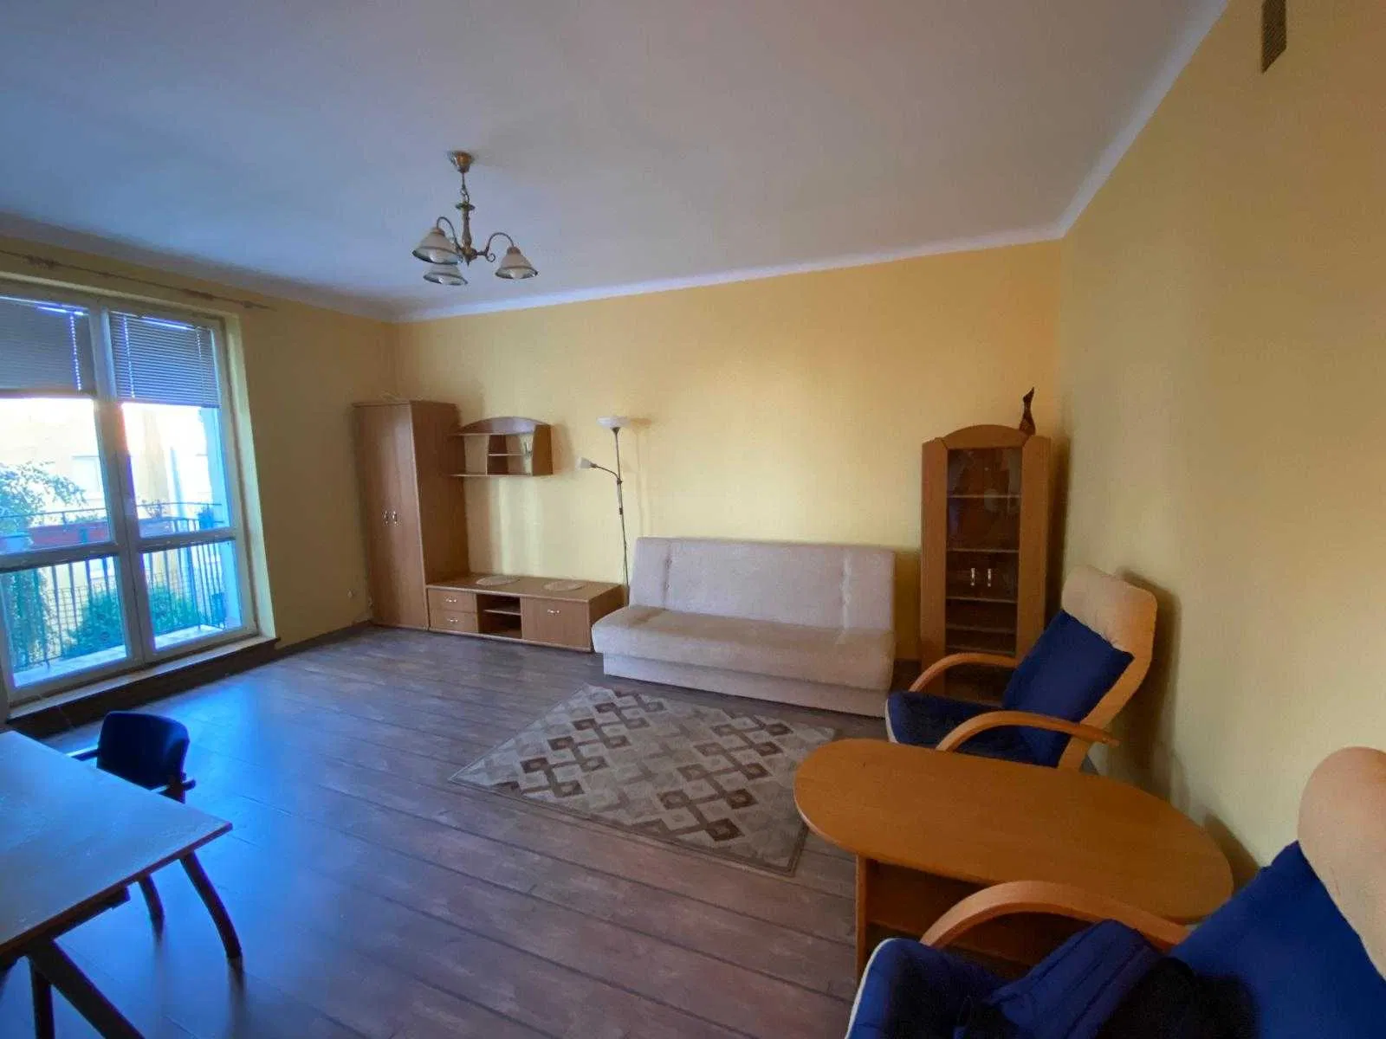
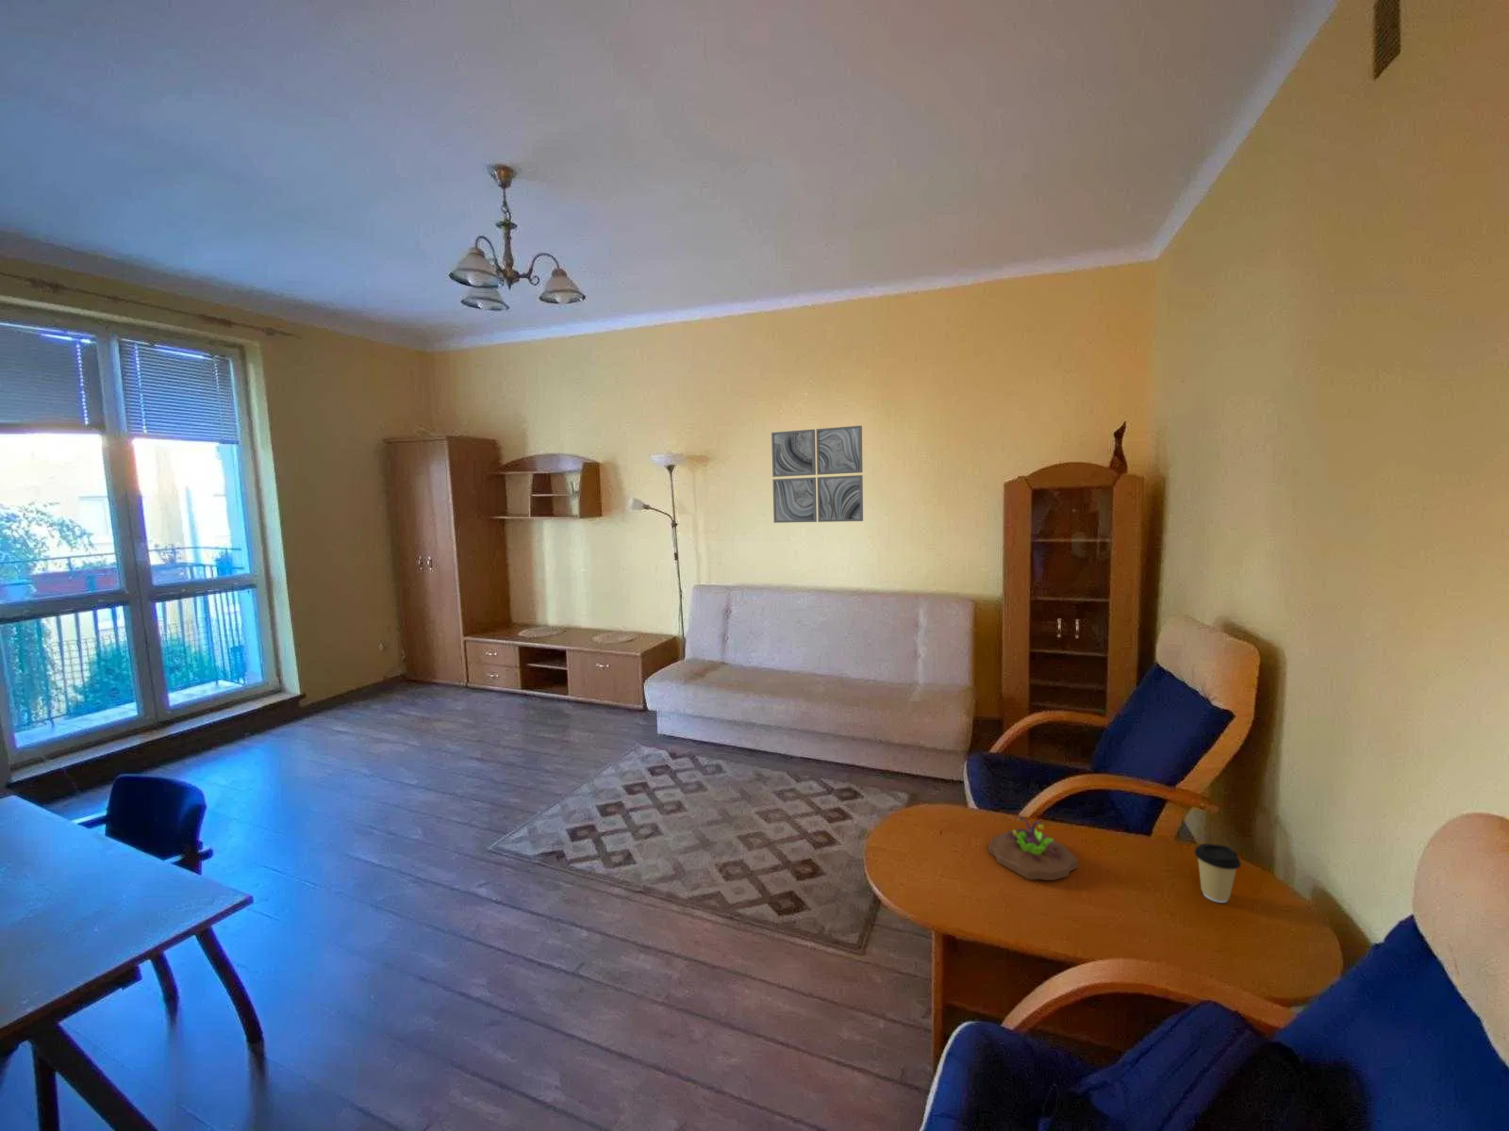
+ succulent planter (1031, 838)
+ wall art (816, 476)
+ coffee cup (1216, 873)
